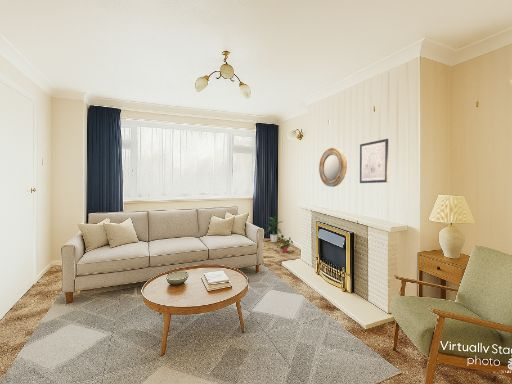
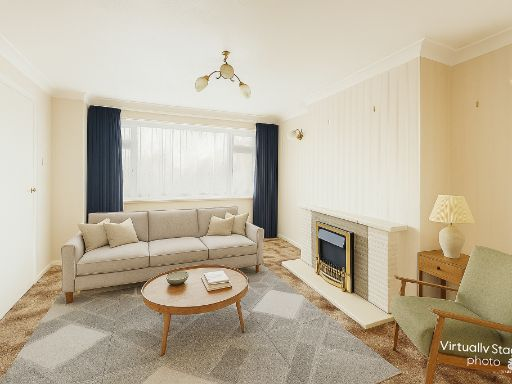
- potted plant (284, 243)
- wall art (373, 162)
- home mirror (331, 167)
- indoor plant (272, 228)
